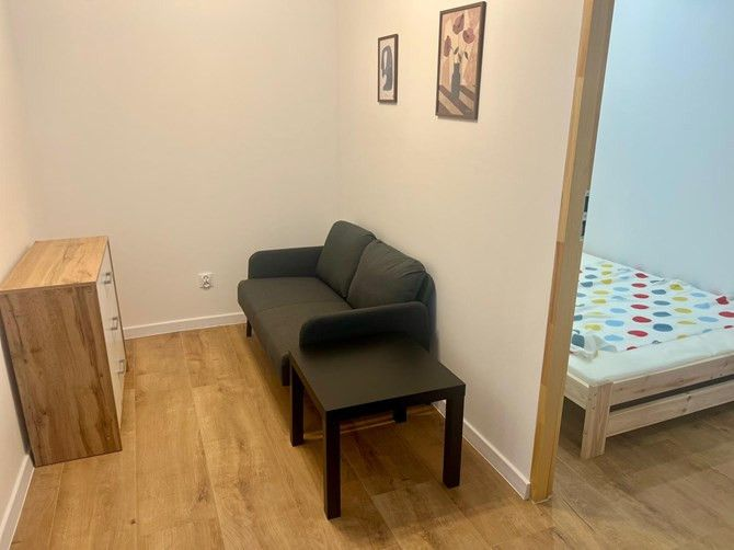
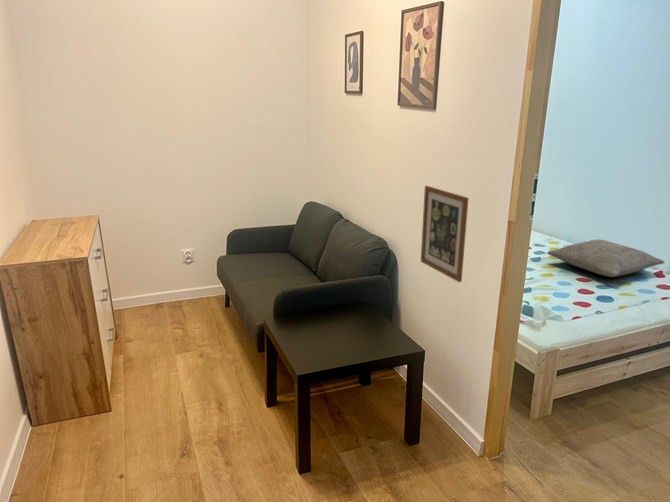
+ wall art (442, 232)
+ pillow (604, 257)
